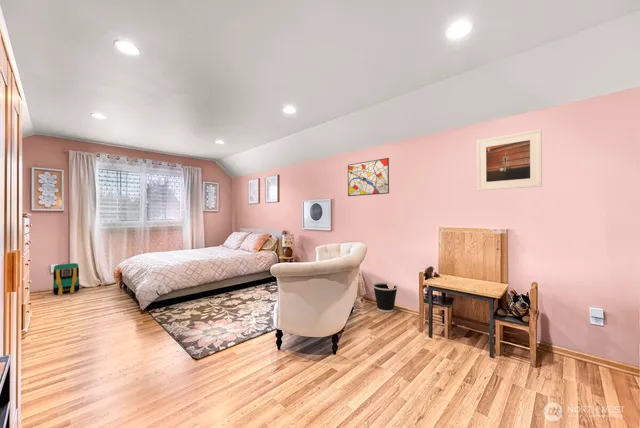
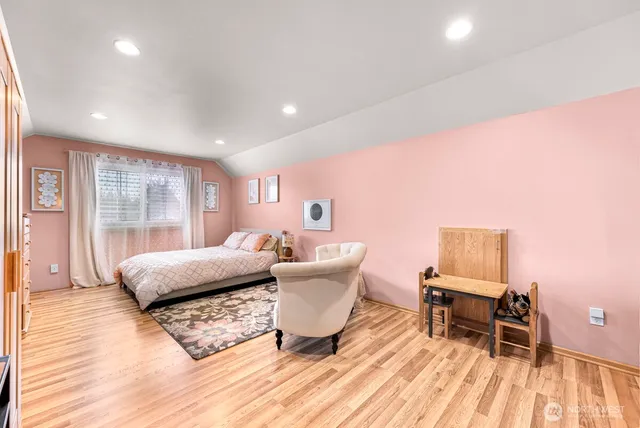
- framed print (507, 162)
- backpack (66, 277)
- wastebasket (385, 297)
- wall art (367, 178)
